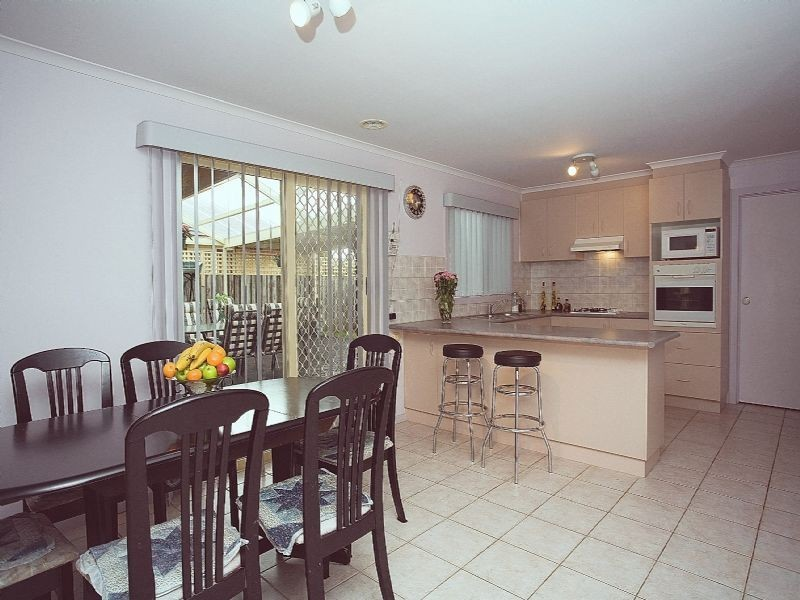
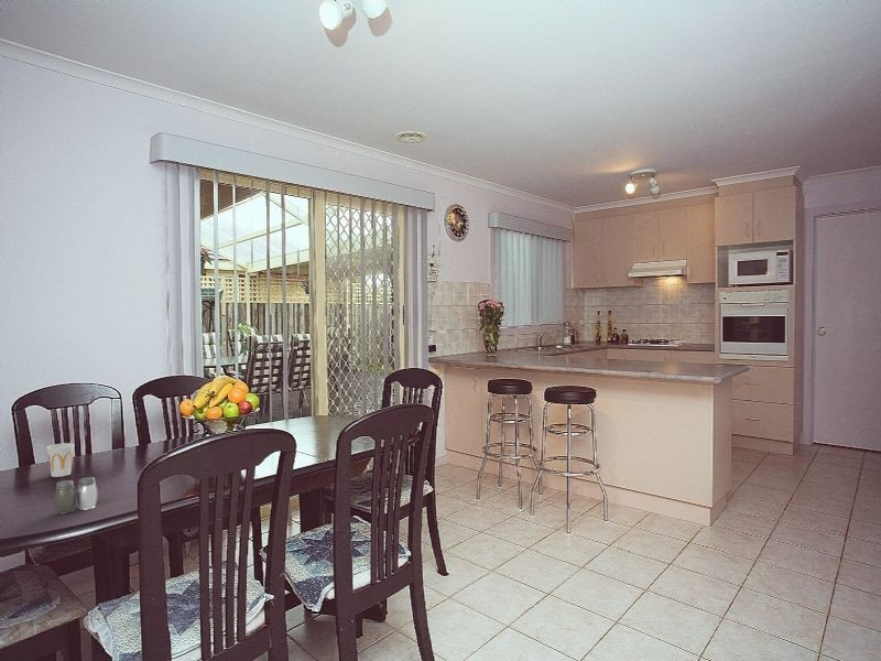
+ cup (61, 459)
+ salt and pepper shaker (75, 495)
